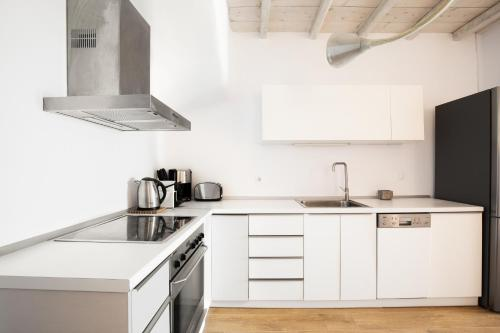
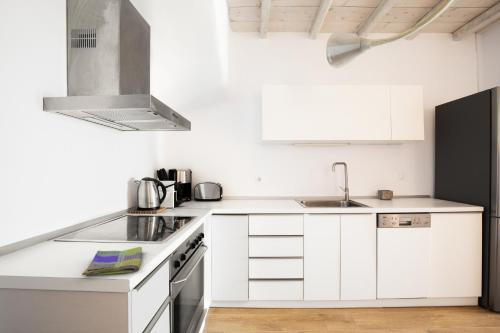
+ dish towel (116, 260)
